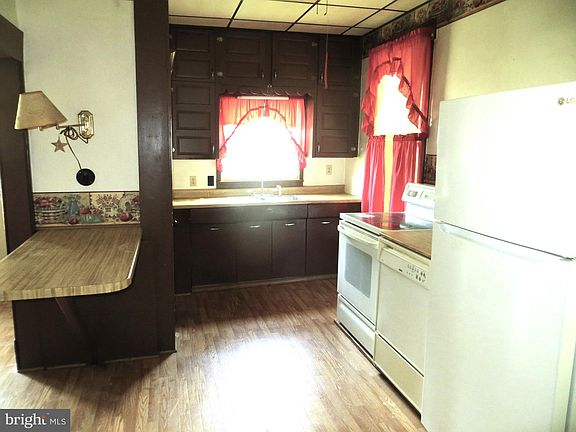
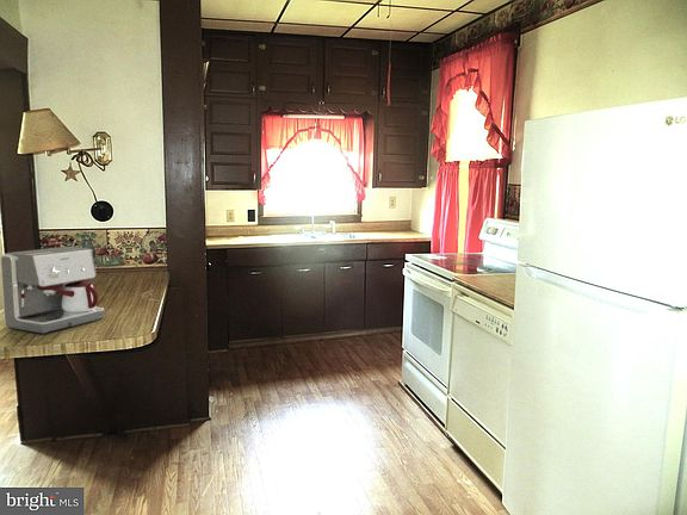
+ coffee maker (54, 286)
